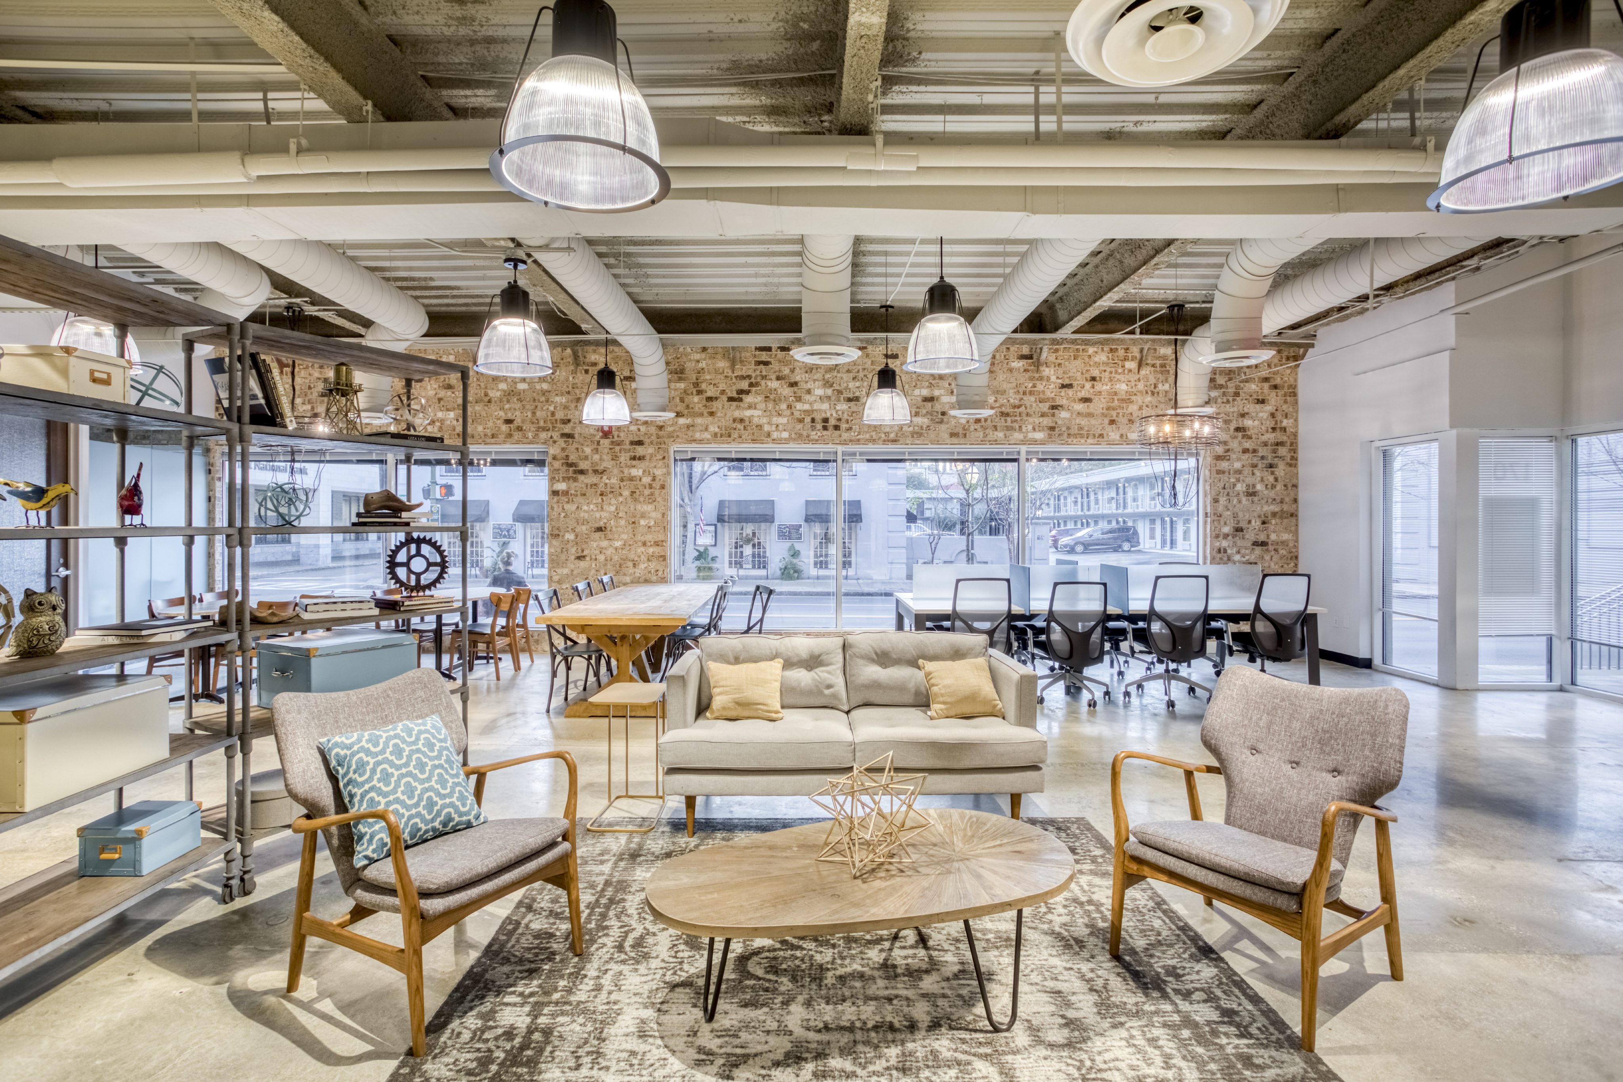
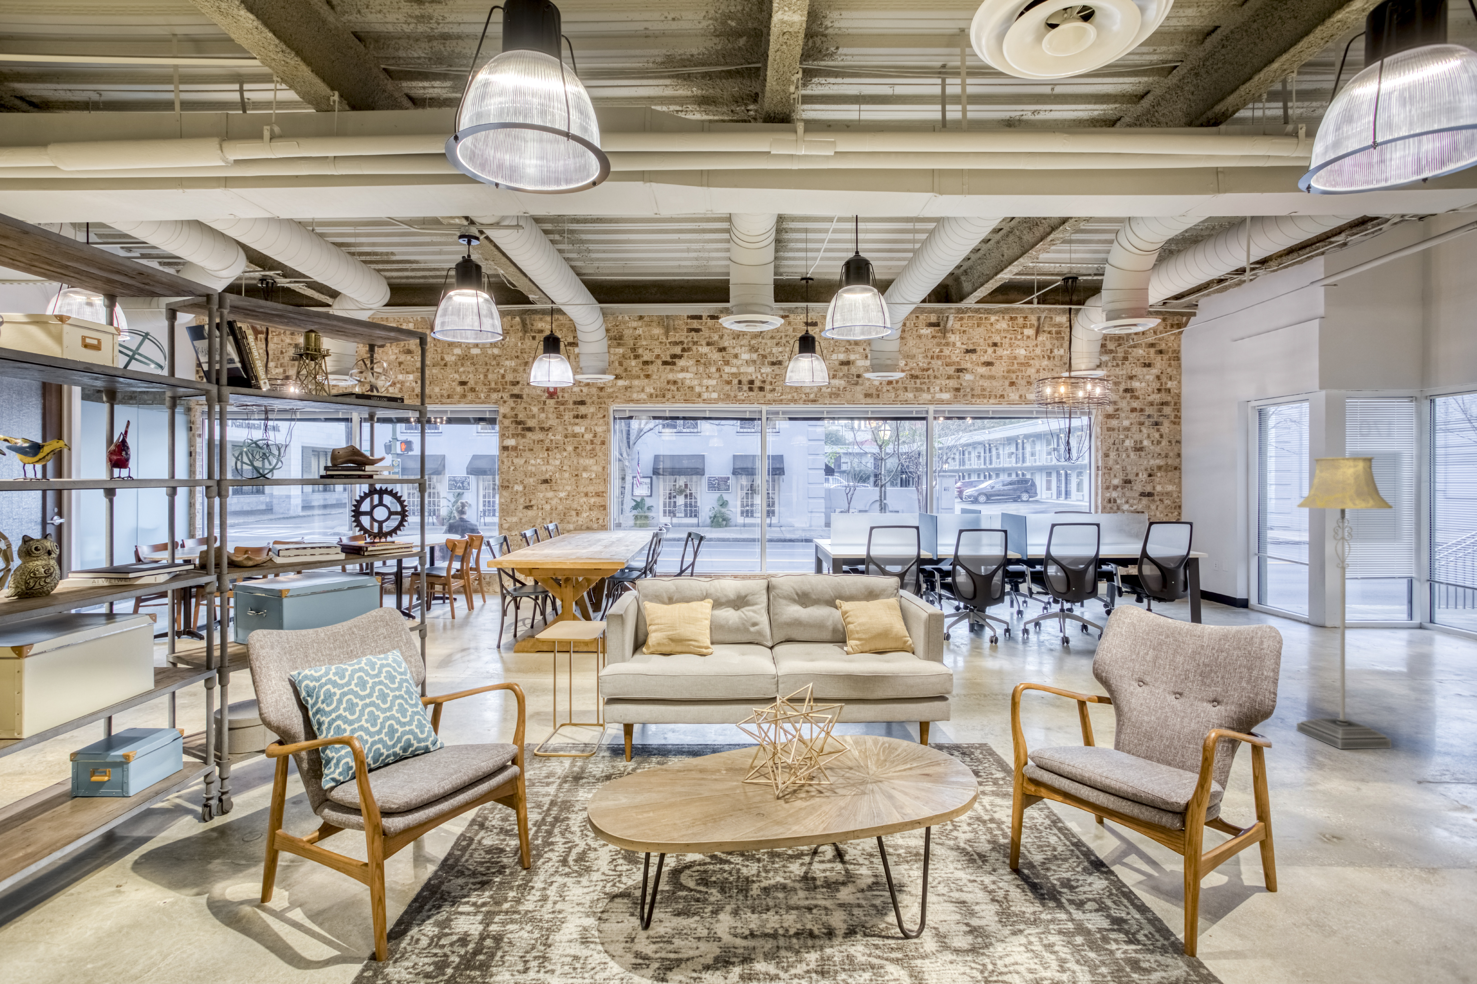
+ floor lamp (1343, 599)
